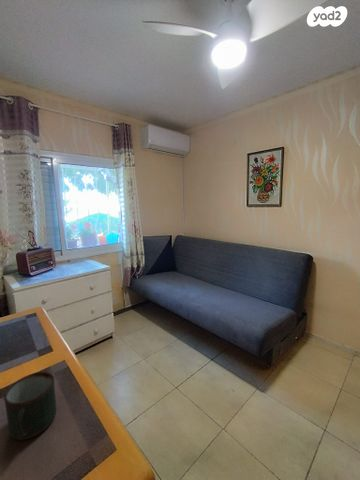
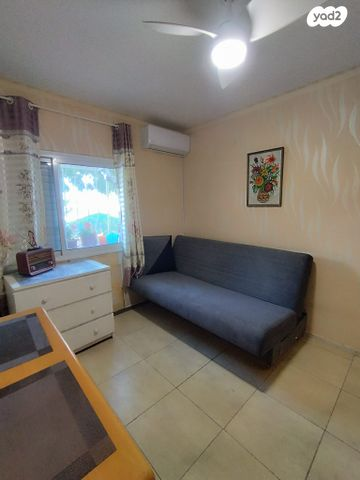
- mug (30, 409)
